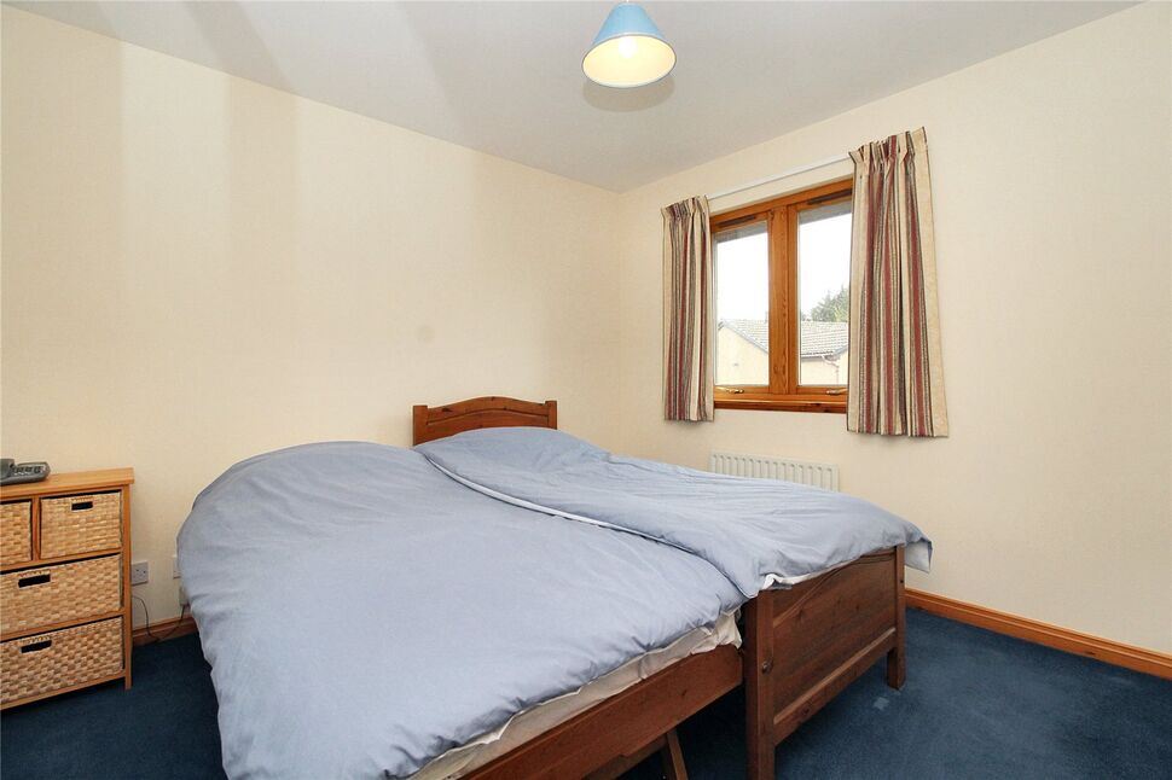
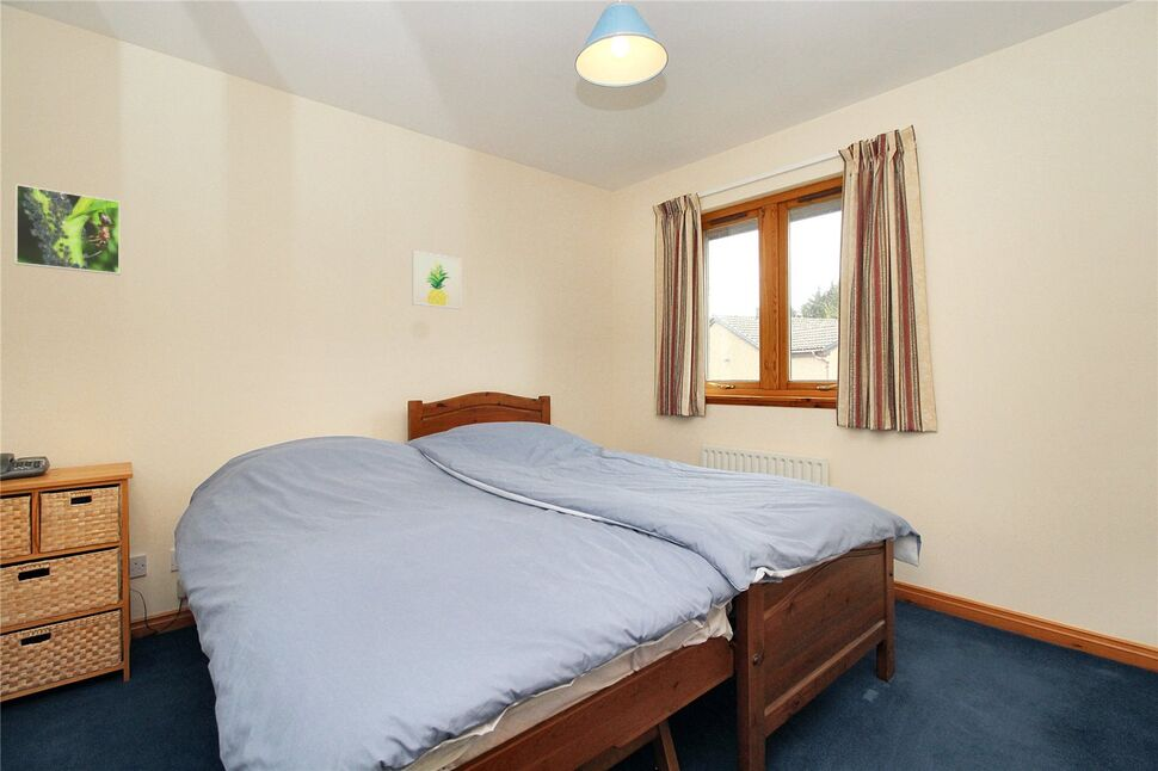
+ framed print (69, 232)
+ wall art (437, 280)
